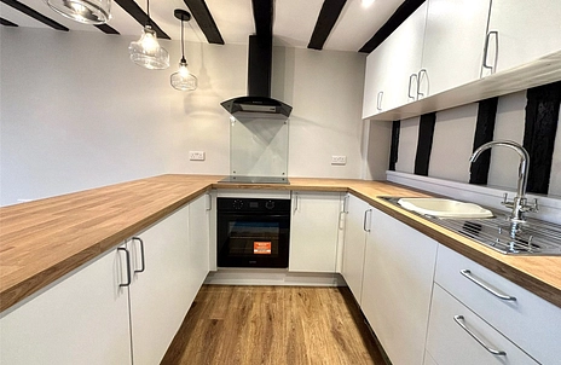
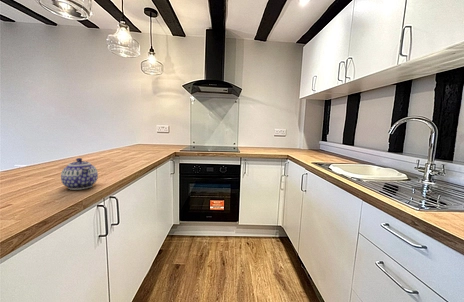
+ teapot (80, 172)
